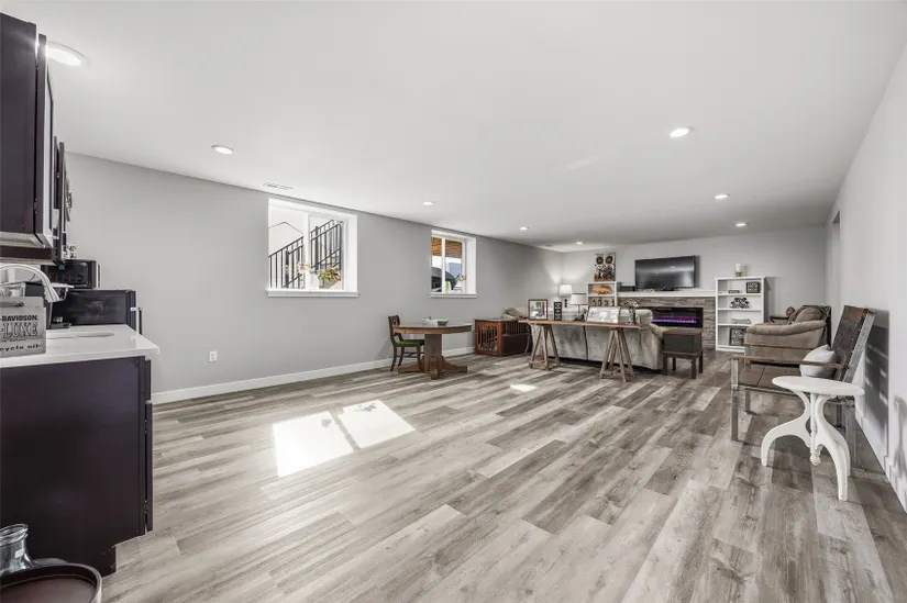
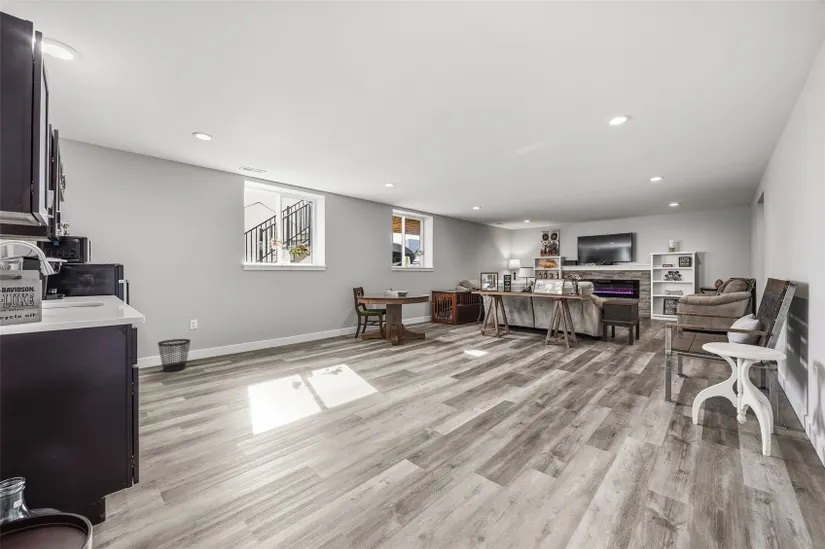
+ wastebasket (173, 355)
